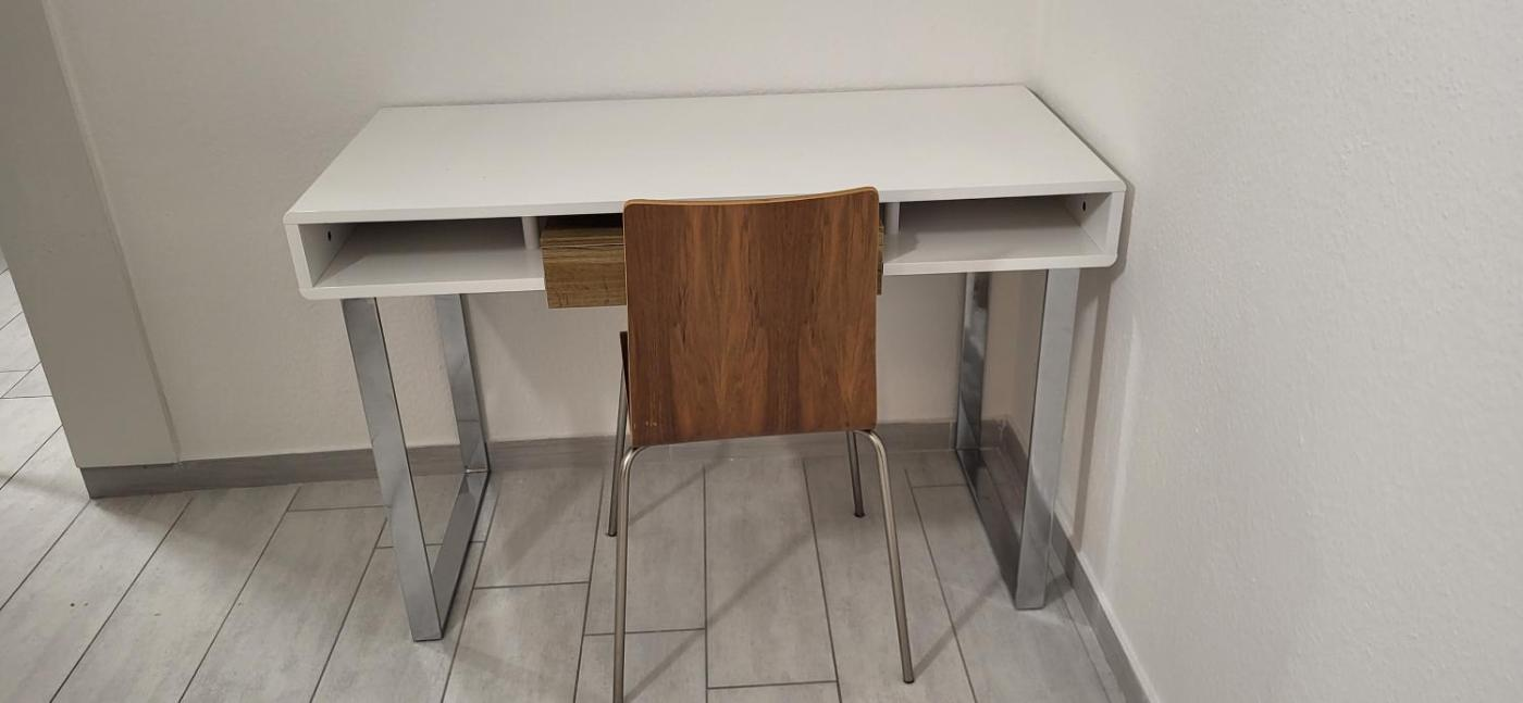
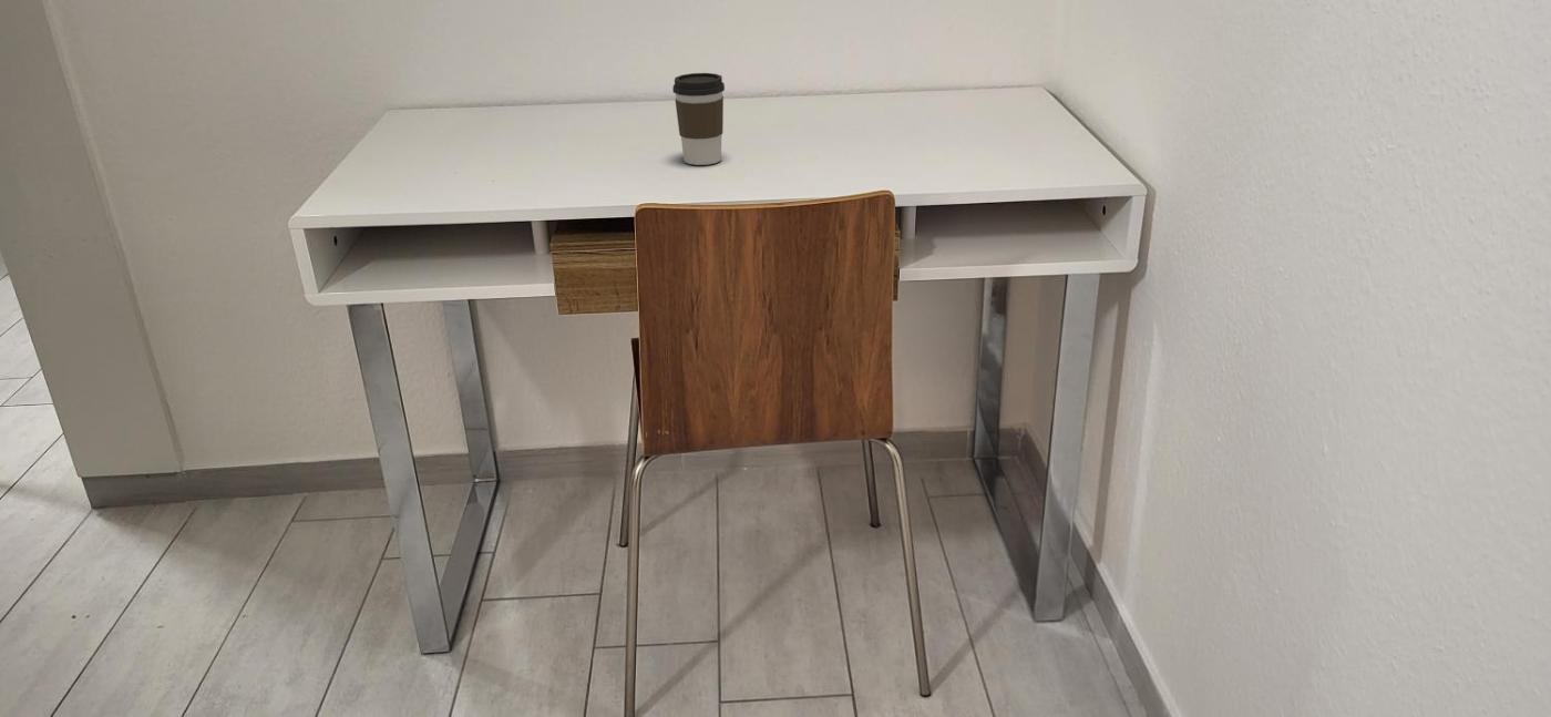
+ coffee cup (700, 119)
